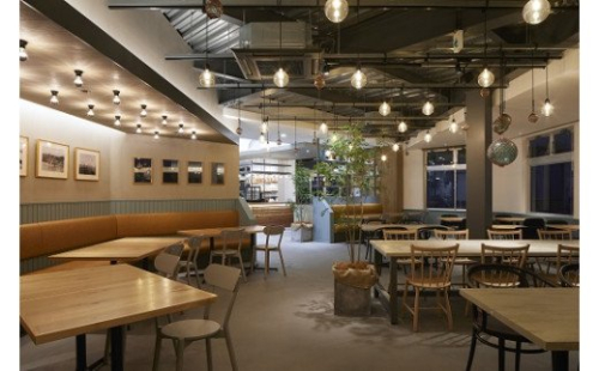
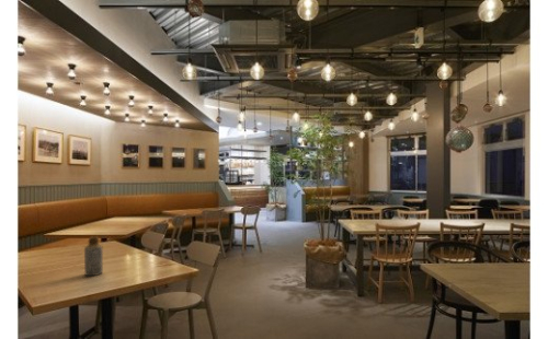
+ bottle (93, 255)
